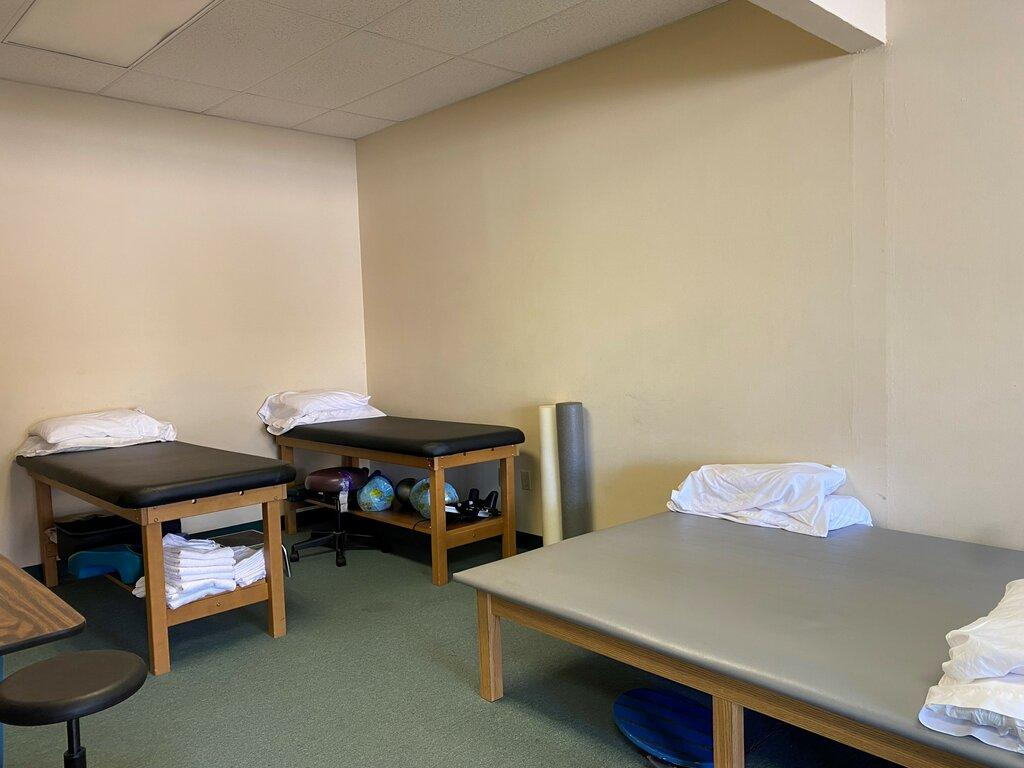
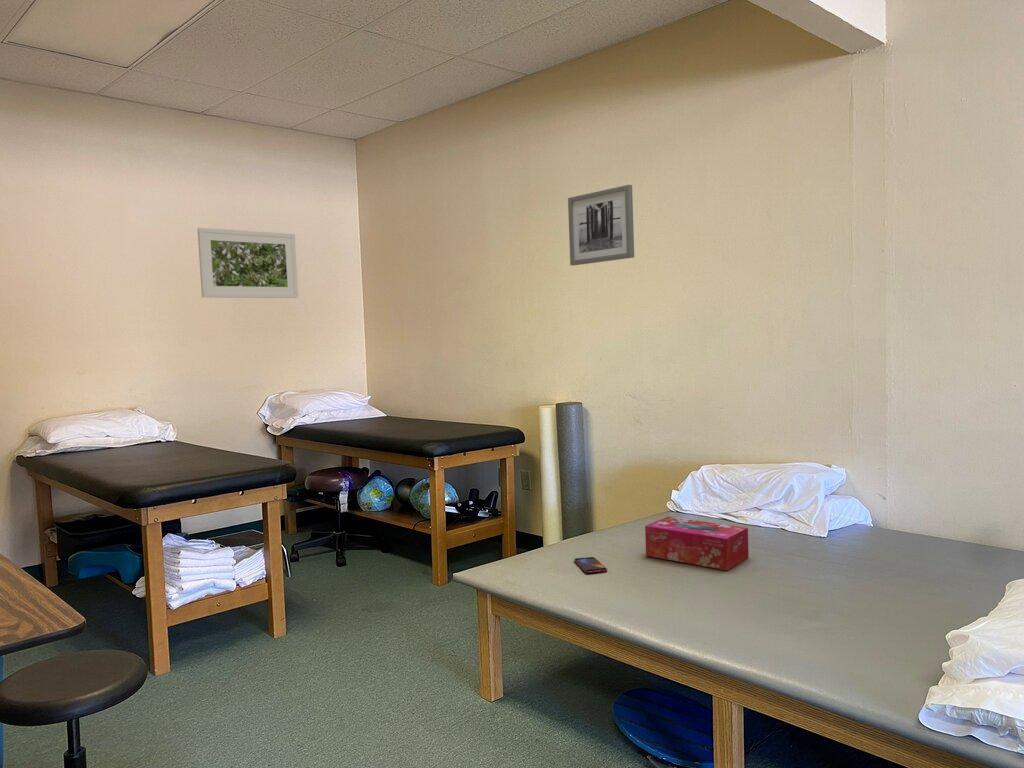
+ tissue box (696, 541)
+ wall art (599, 226)
+ smartphone (590, 564)
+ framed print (250, 264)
